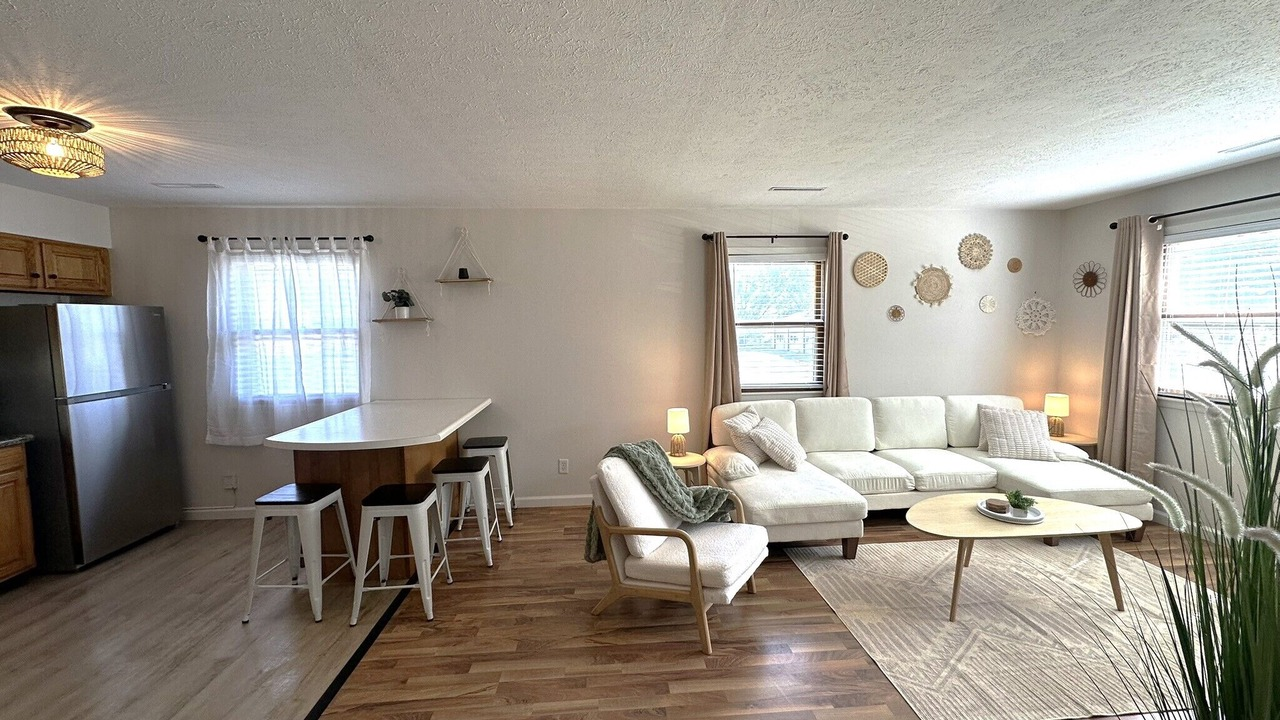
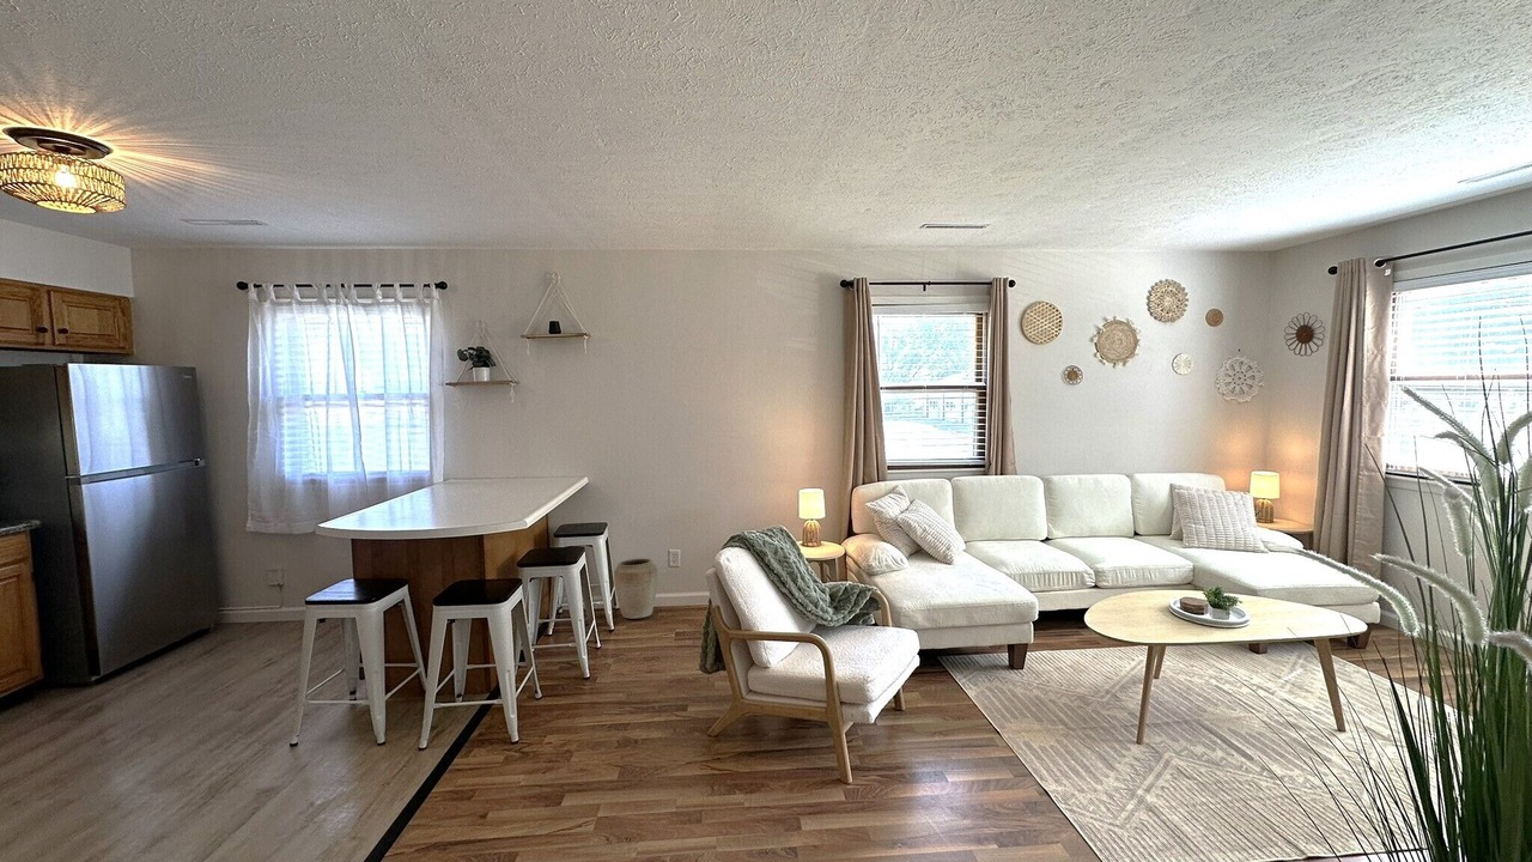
+ vase (636, 588)
